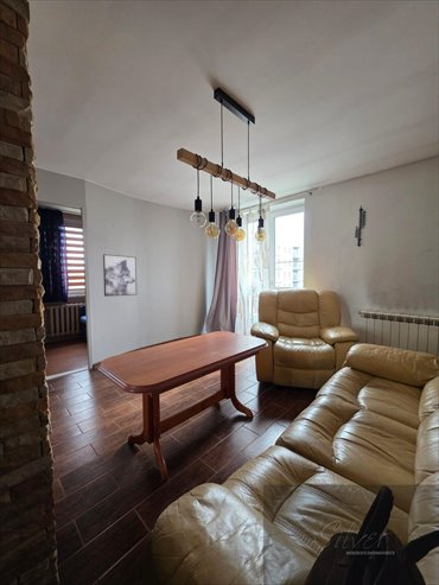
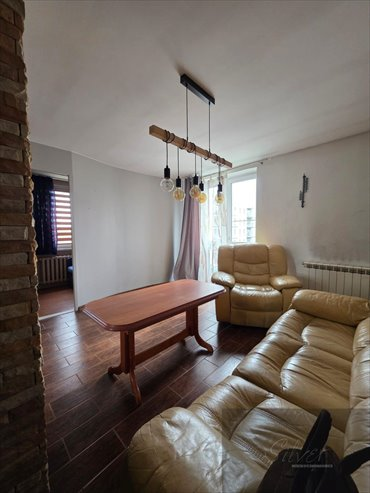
- wall art (120, 275)
